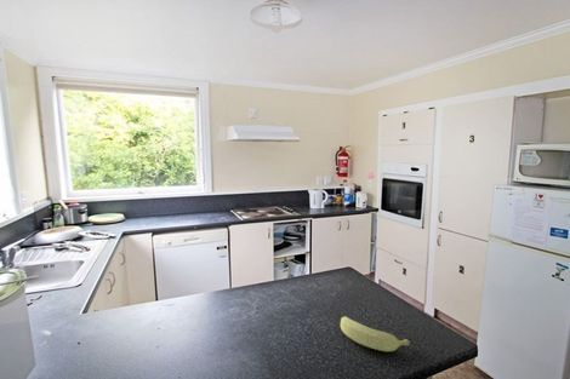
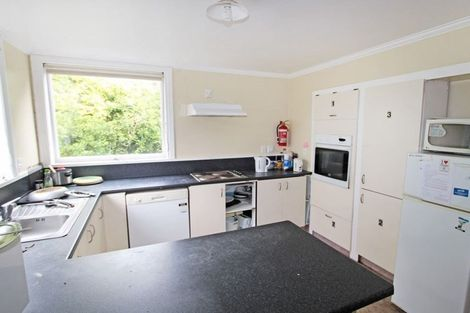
- banana (372, 331)
